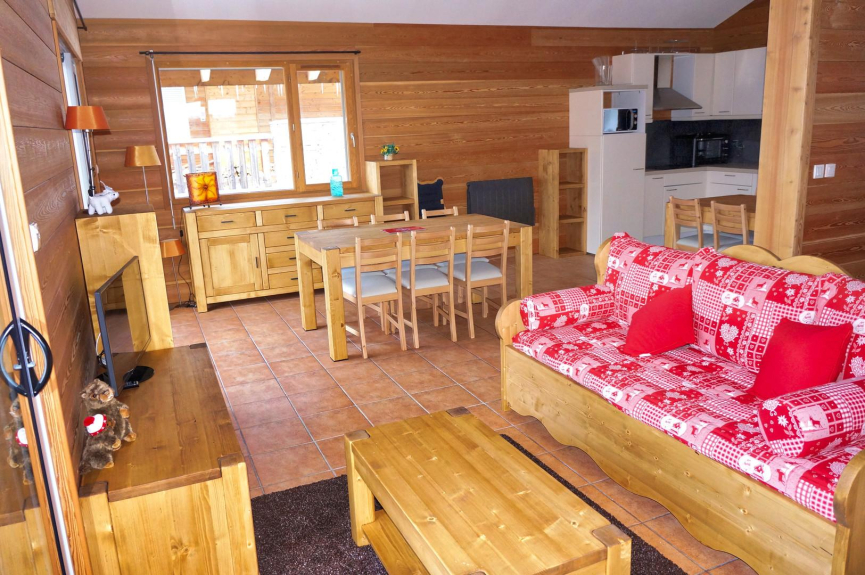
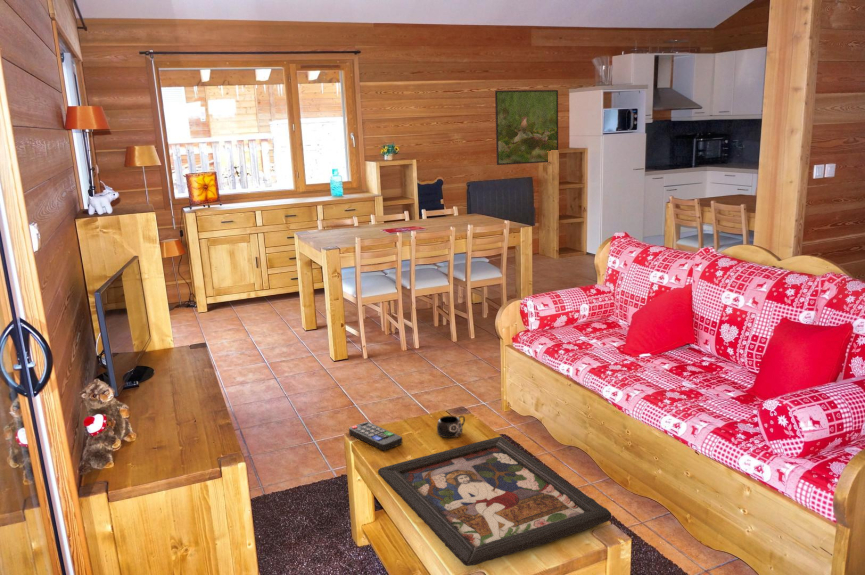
+ remote control (375, 435)
+ board game (485, 492)
+ mug (452, 425)
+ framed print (527, 127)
